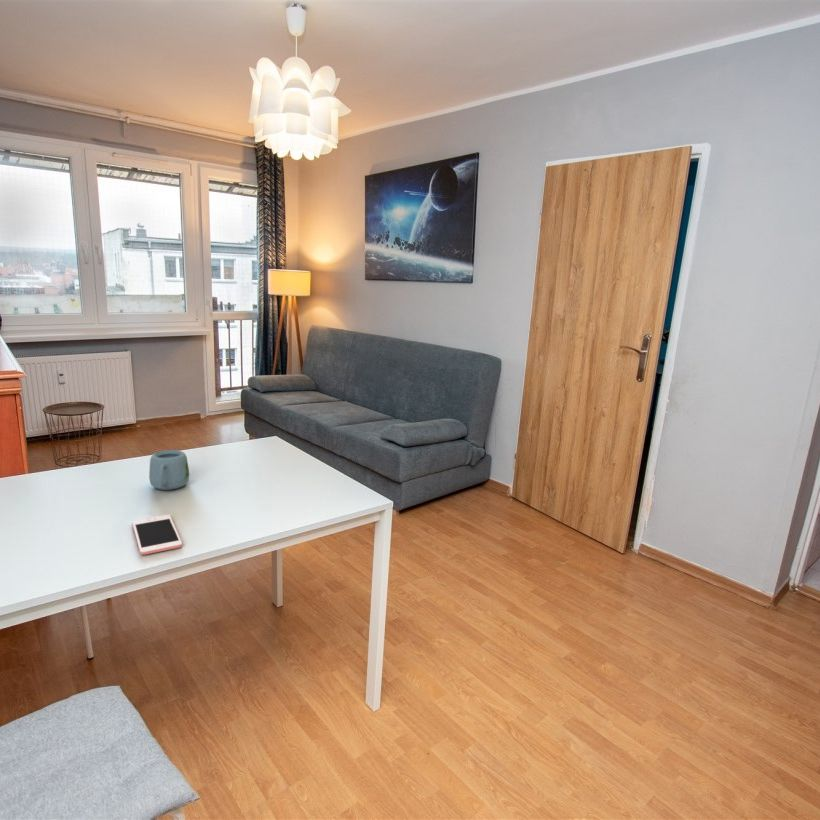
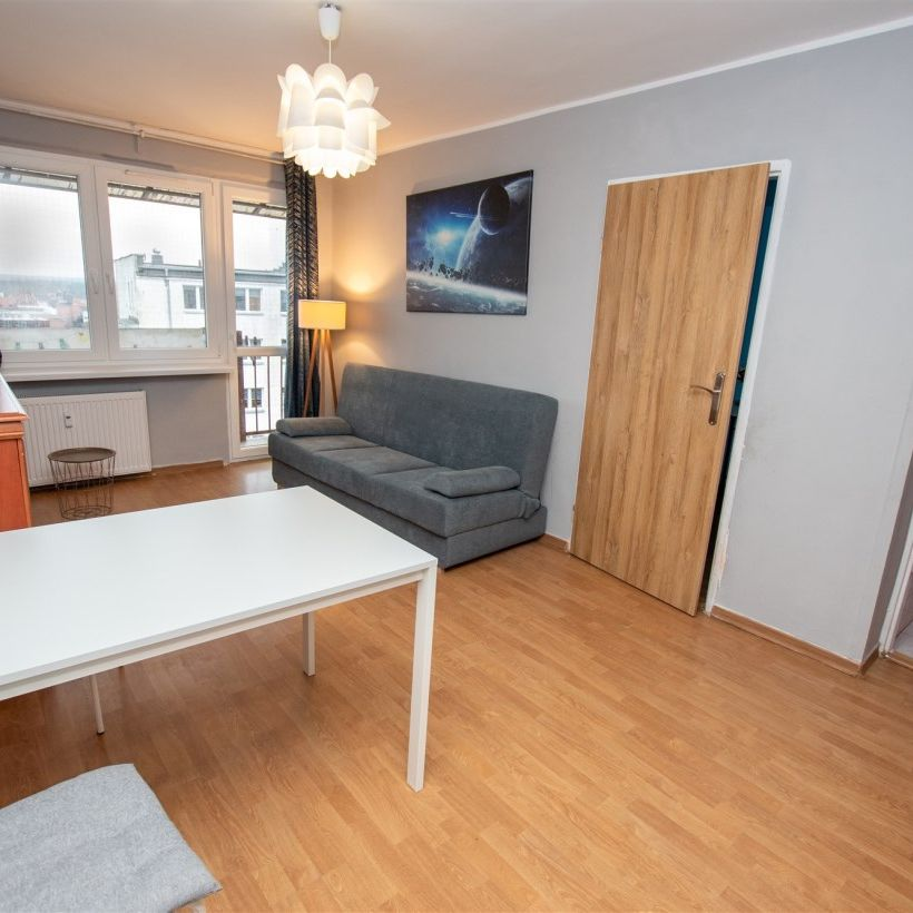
- mug (167, 471)
- cell phone (156, 533)
